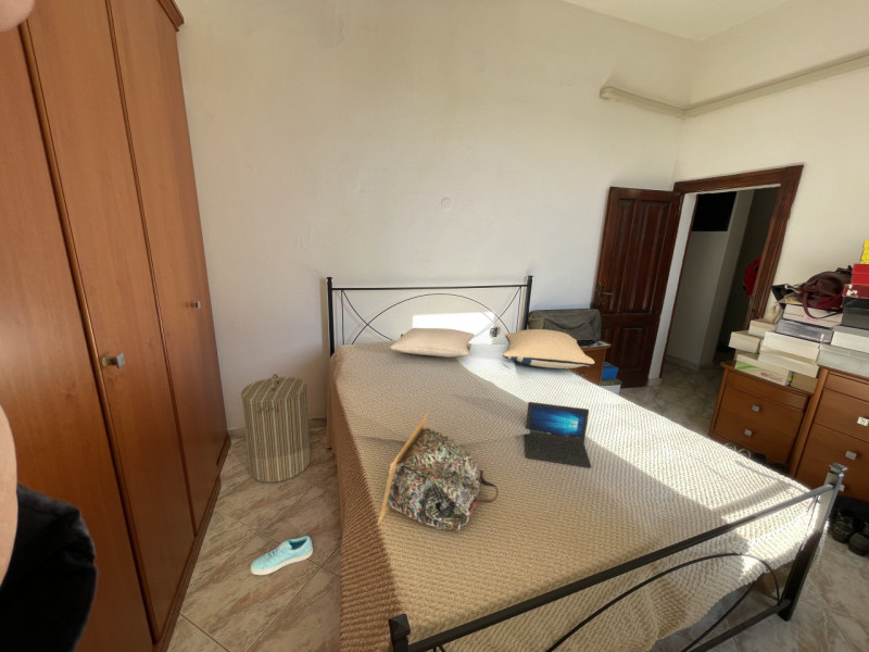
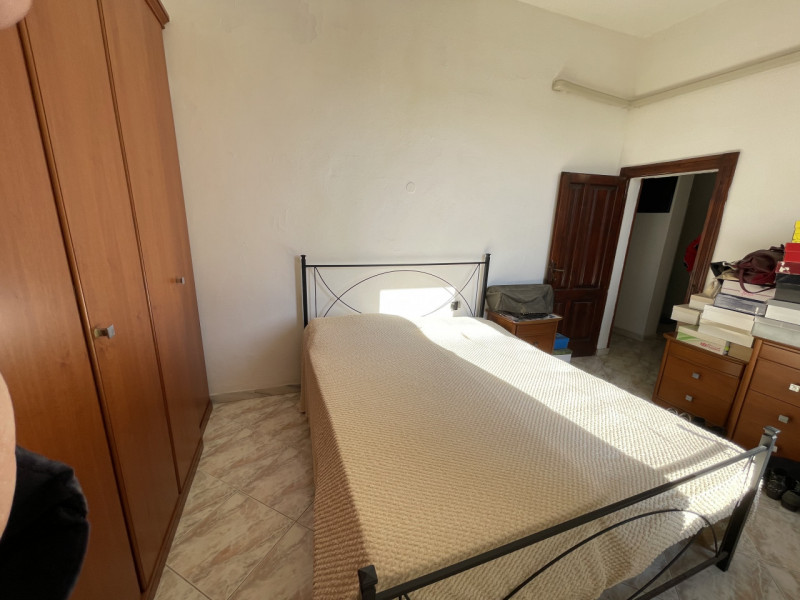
- tote bag (429, 468)
- laptop (557, 432)
- laundry hamper (277, 421)
- pillow (434, 342)
- sneaker (281, 551)
- pillow (543, 347)
